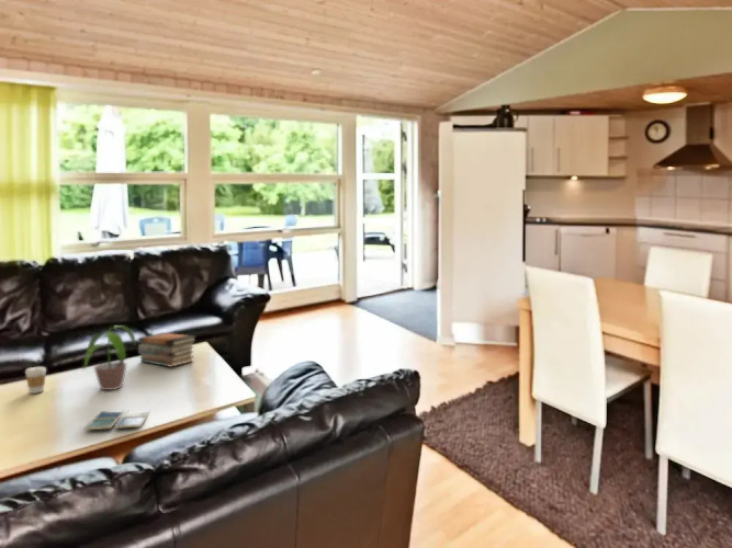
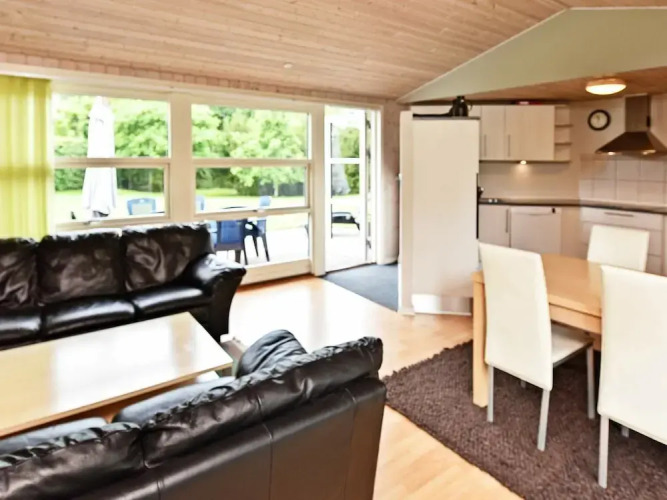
- book stack (167, 349)
- coffee cup (35, 379)
- potted plant (109, 357)
- drink coaster (119, 419)
